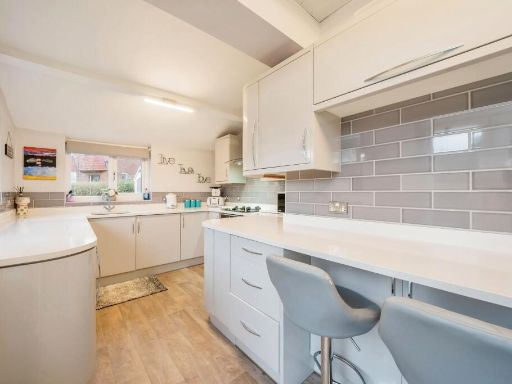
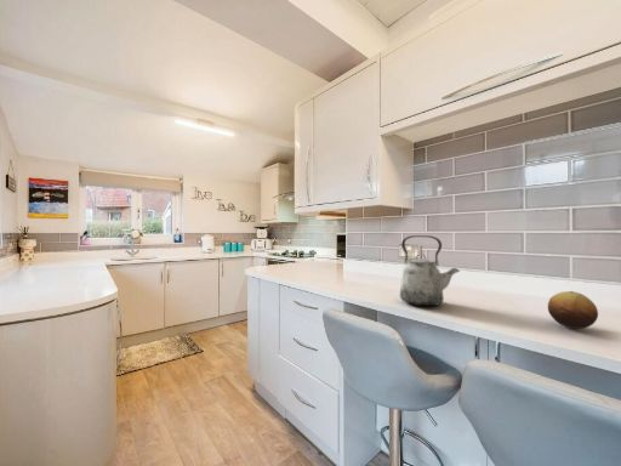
+ fruit (571, 309)
+ kettle (428, 269)
